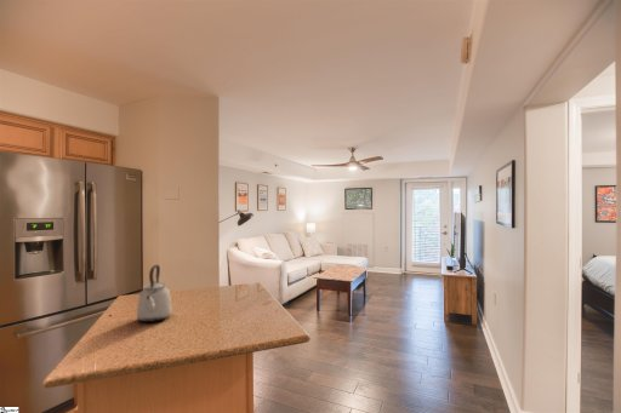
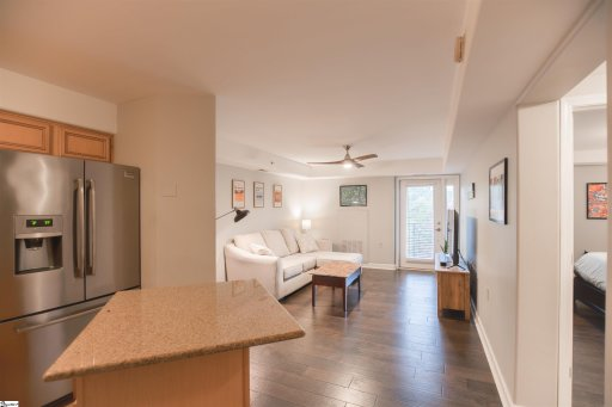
- kettle (153, 293)
